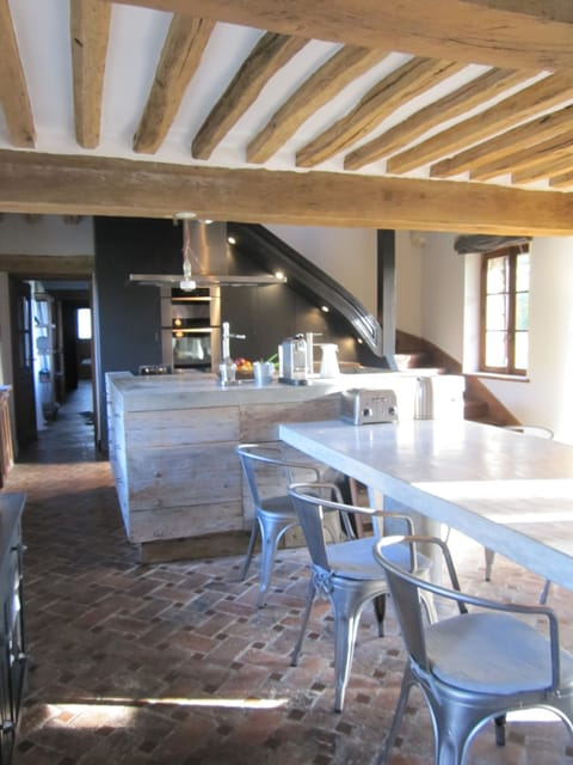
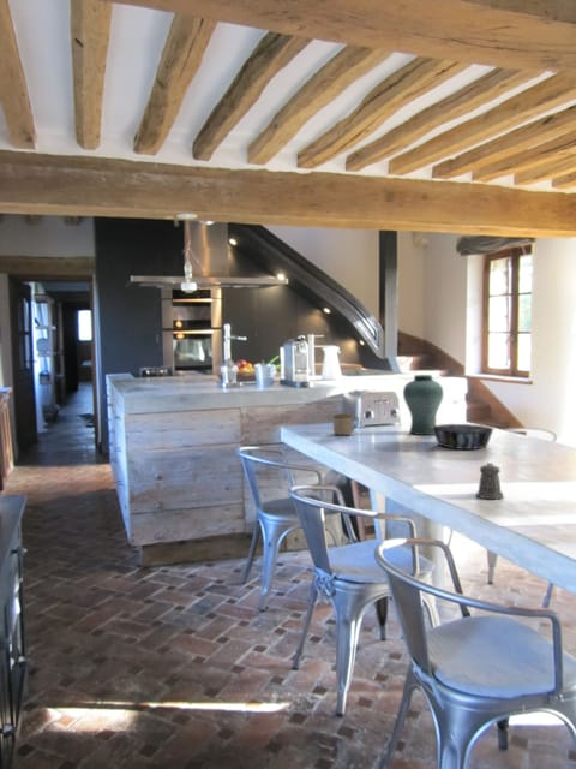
+ mug (346, 424)
+ pepper shaker (488, 479)
+ vase (422, 404)
+ decorative bowl (461, 436)
